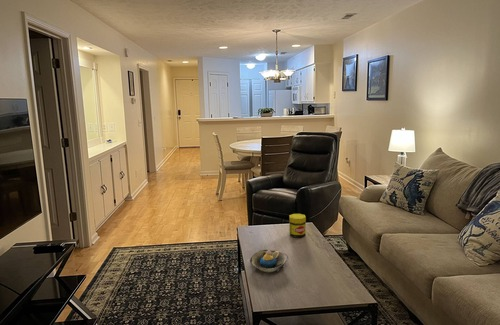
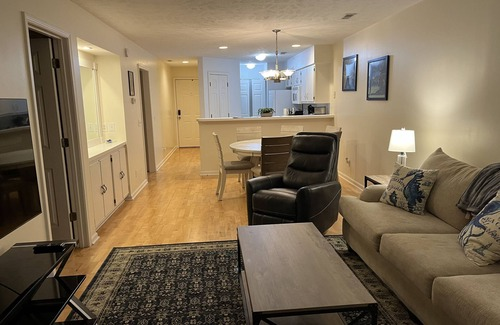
- decorative bowl (268, 256)
- jar (297, 225)
